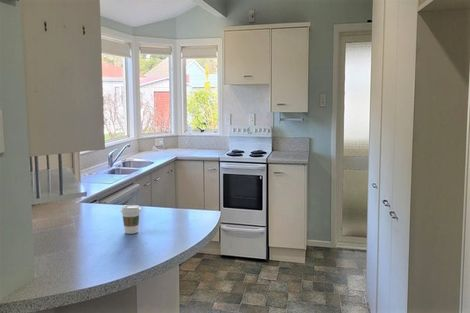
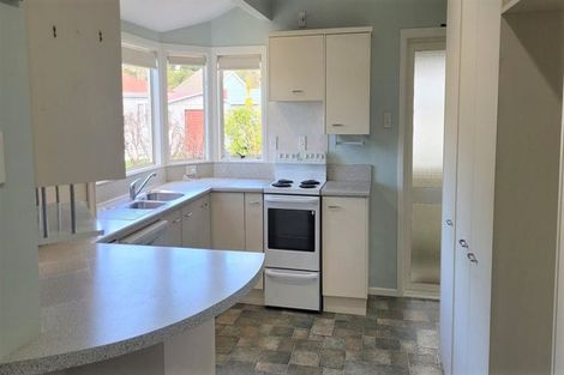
- coffee cup (131, 219)
